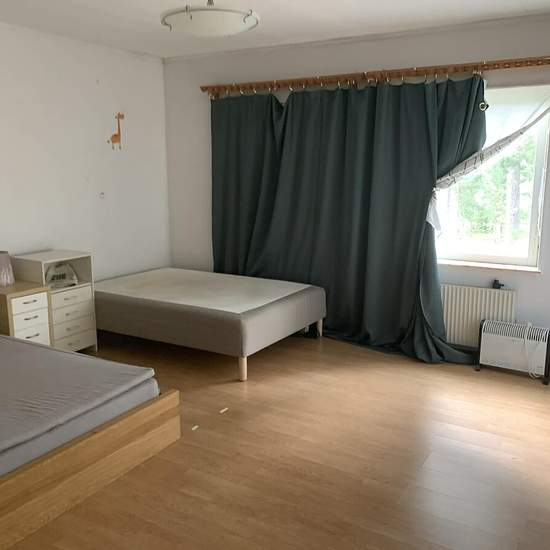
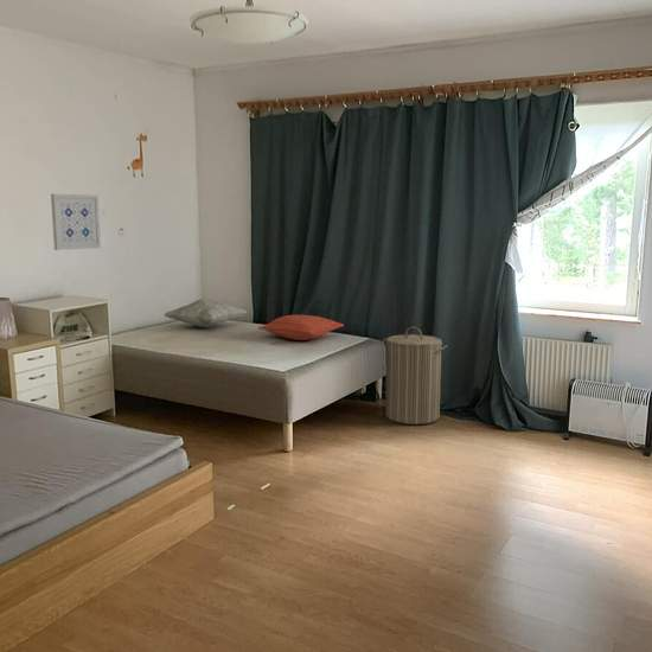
+ pillow (301, 326)
+ laundry hamper (413, 371)
+ wall art (76, 222)
+ decorative pillow (206, 313)
